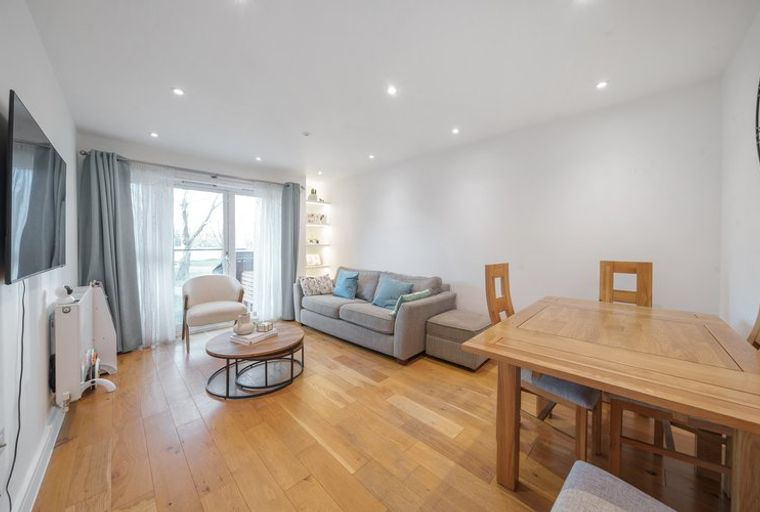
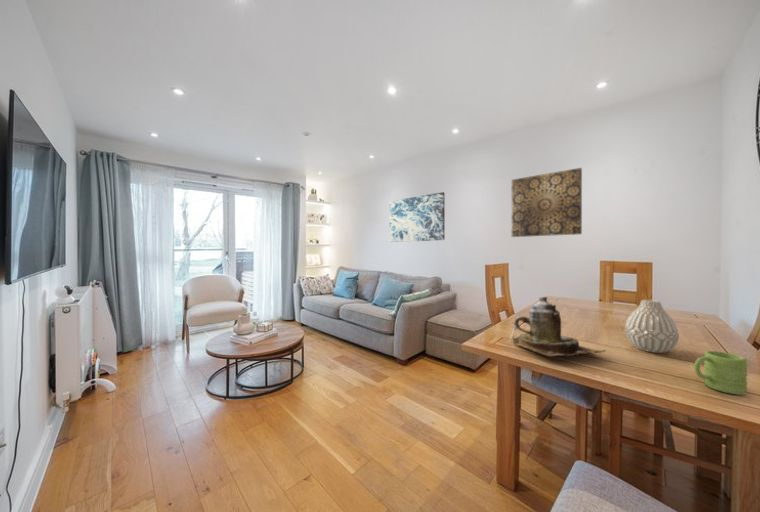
+ mug (717, 371)
+ teapot (552, 323)
+ vase (650, 325)
+ wall art (414, 219)
+ wall art (544, 205)
